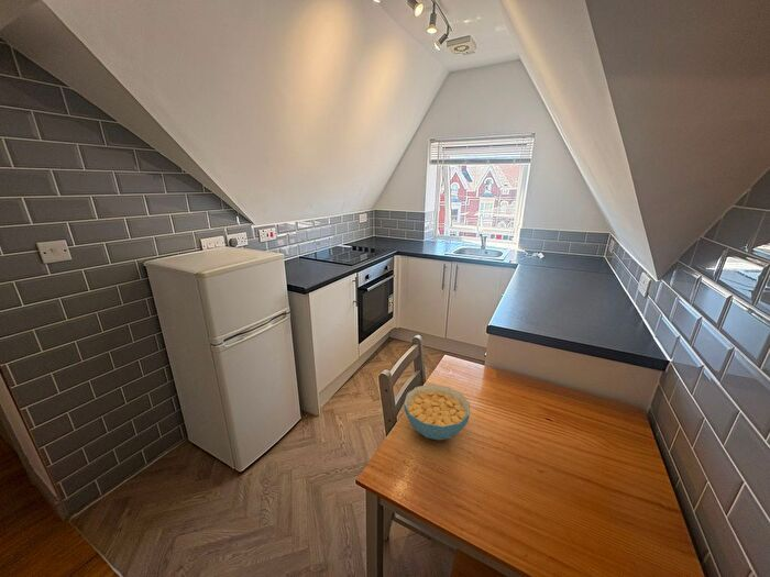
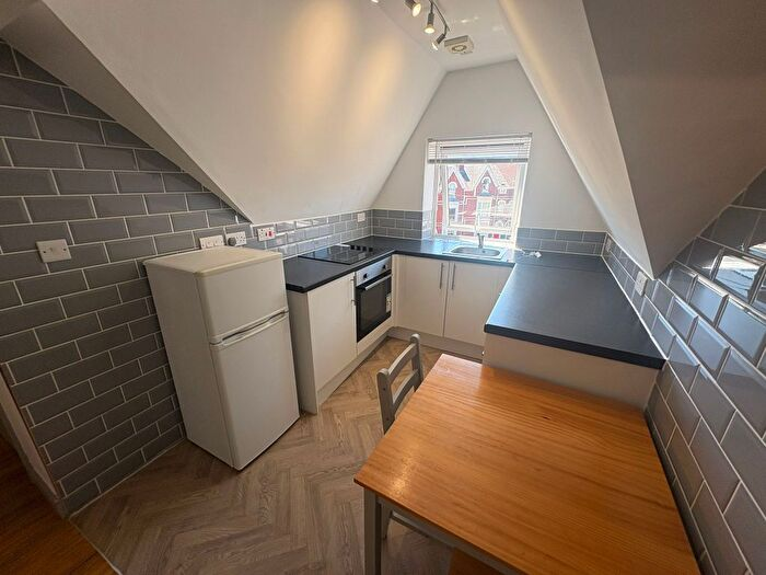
- cereal bowl (436, 417)
